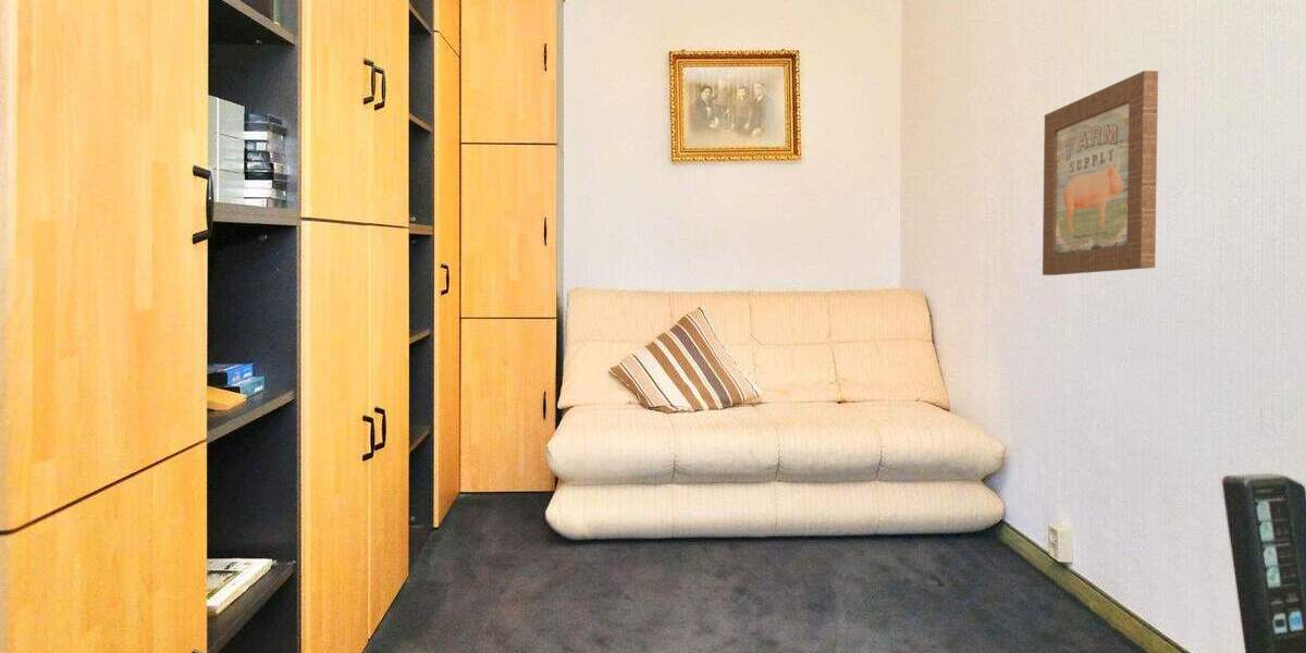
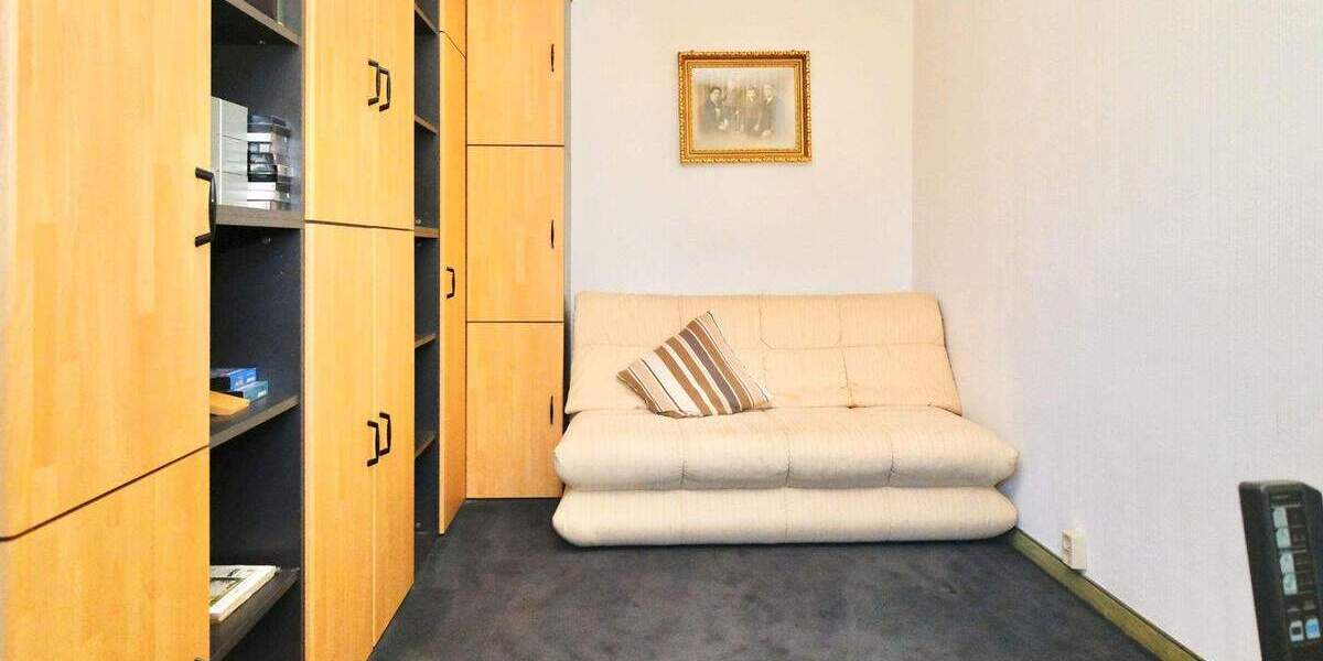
- wall art (1094, 183)
